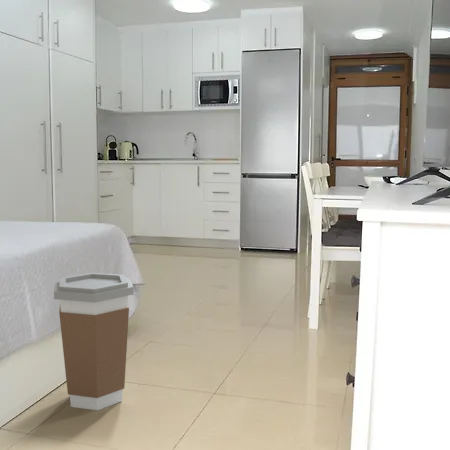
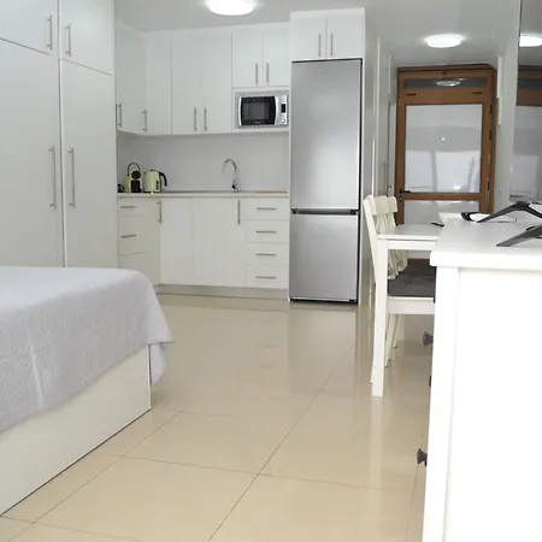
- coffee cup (94, 339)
